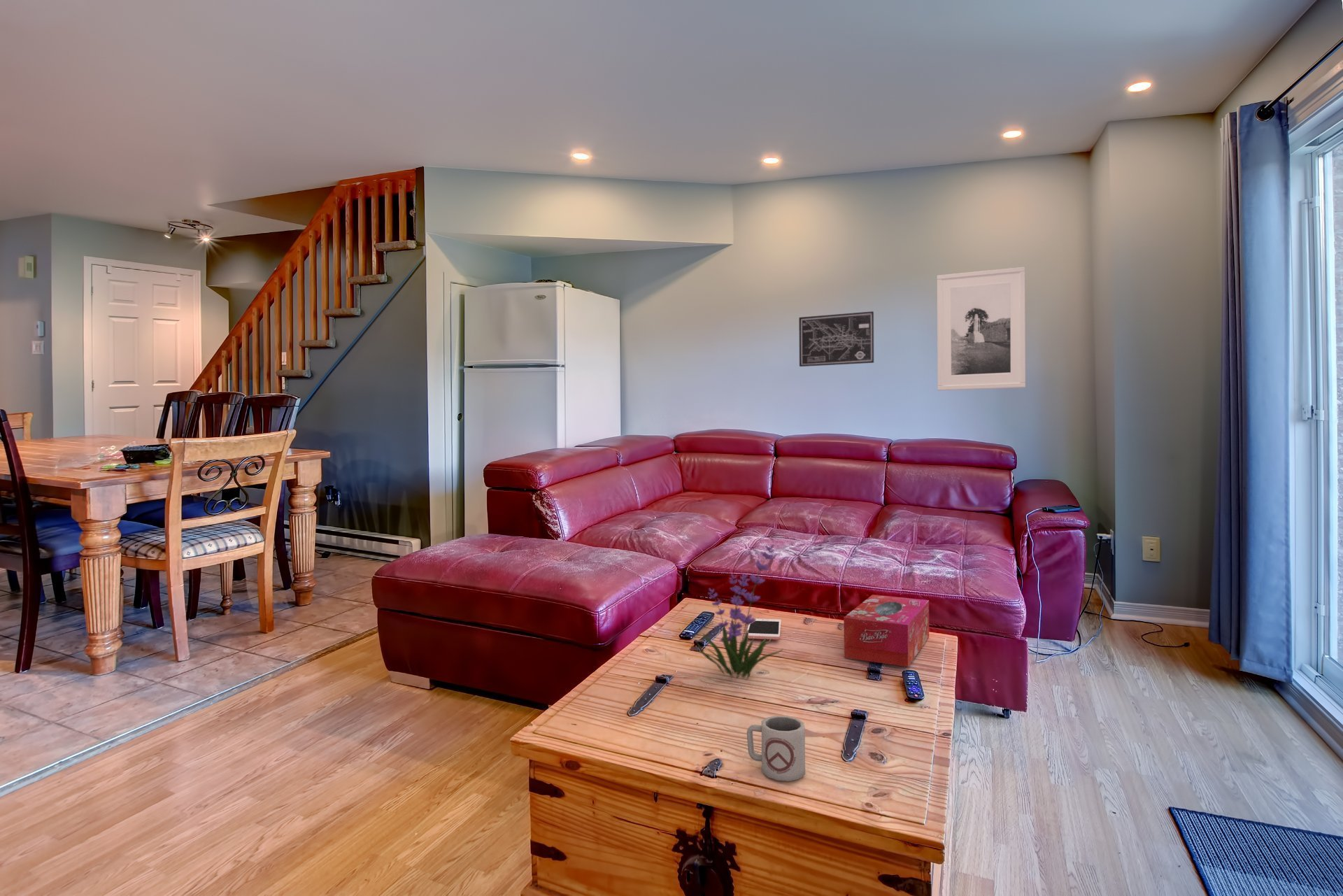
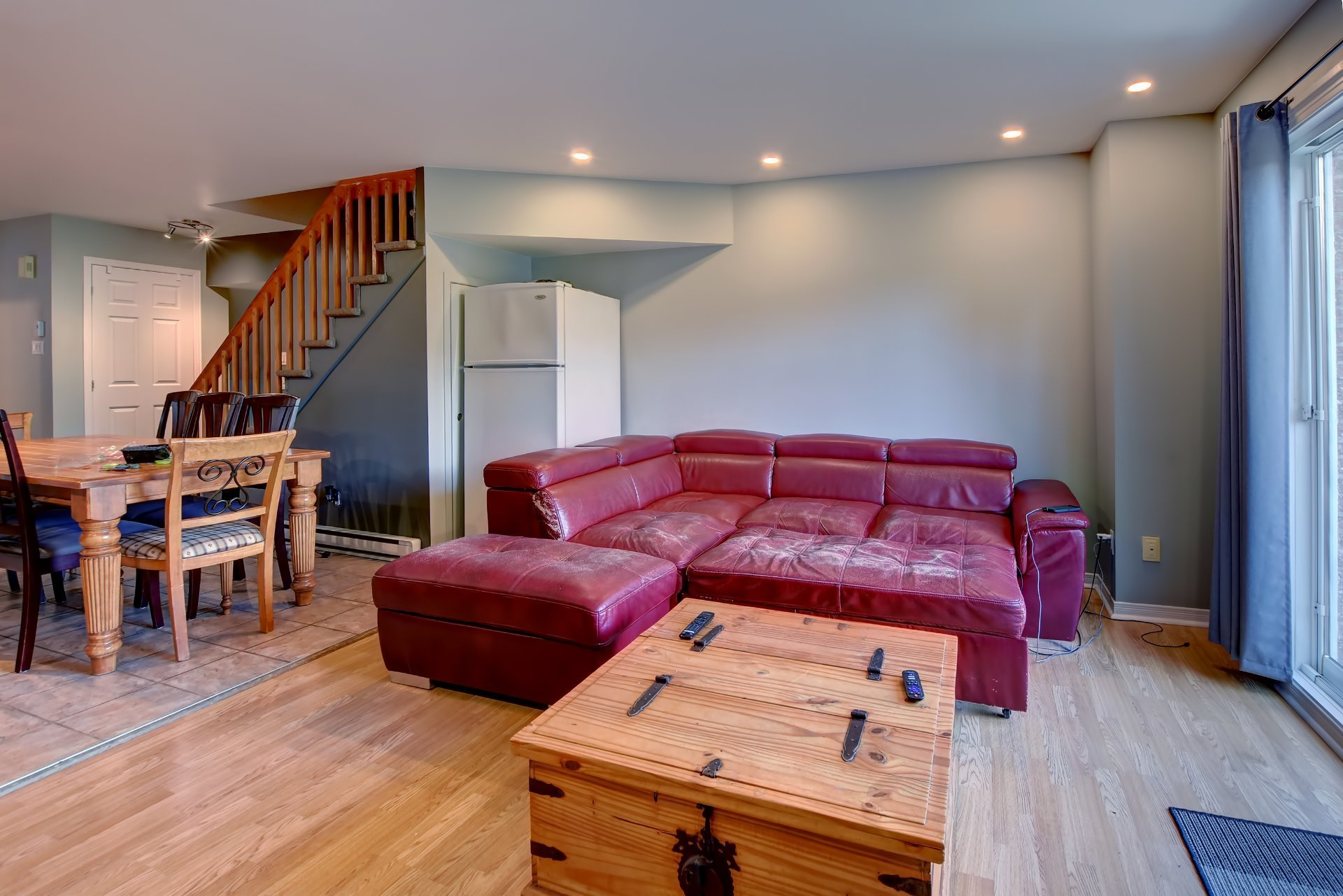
- wall art (835, 339)
- tissue box (888, 627)
- cup (776, 746)
- cell phone (764, 628)
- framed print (980, 330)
- plant (737, 610)
